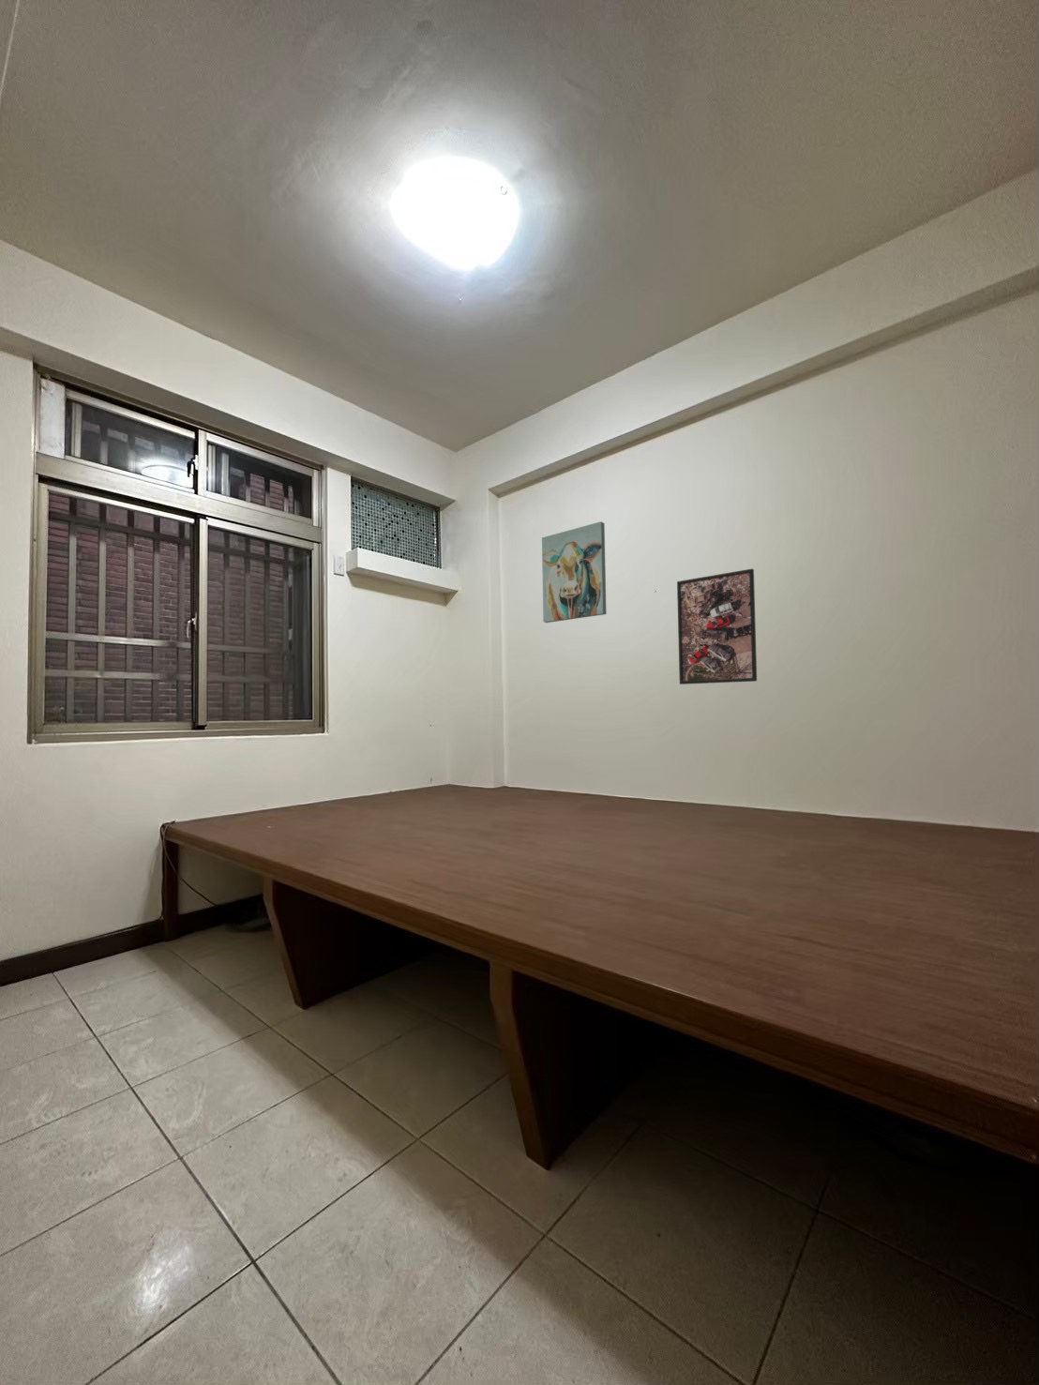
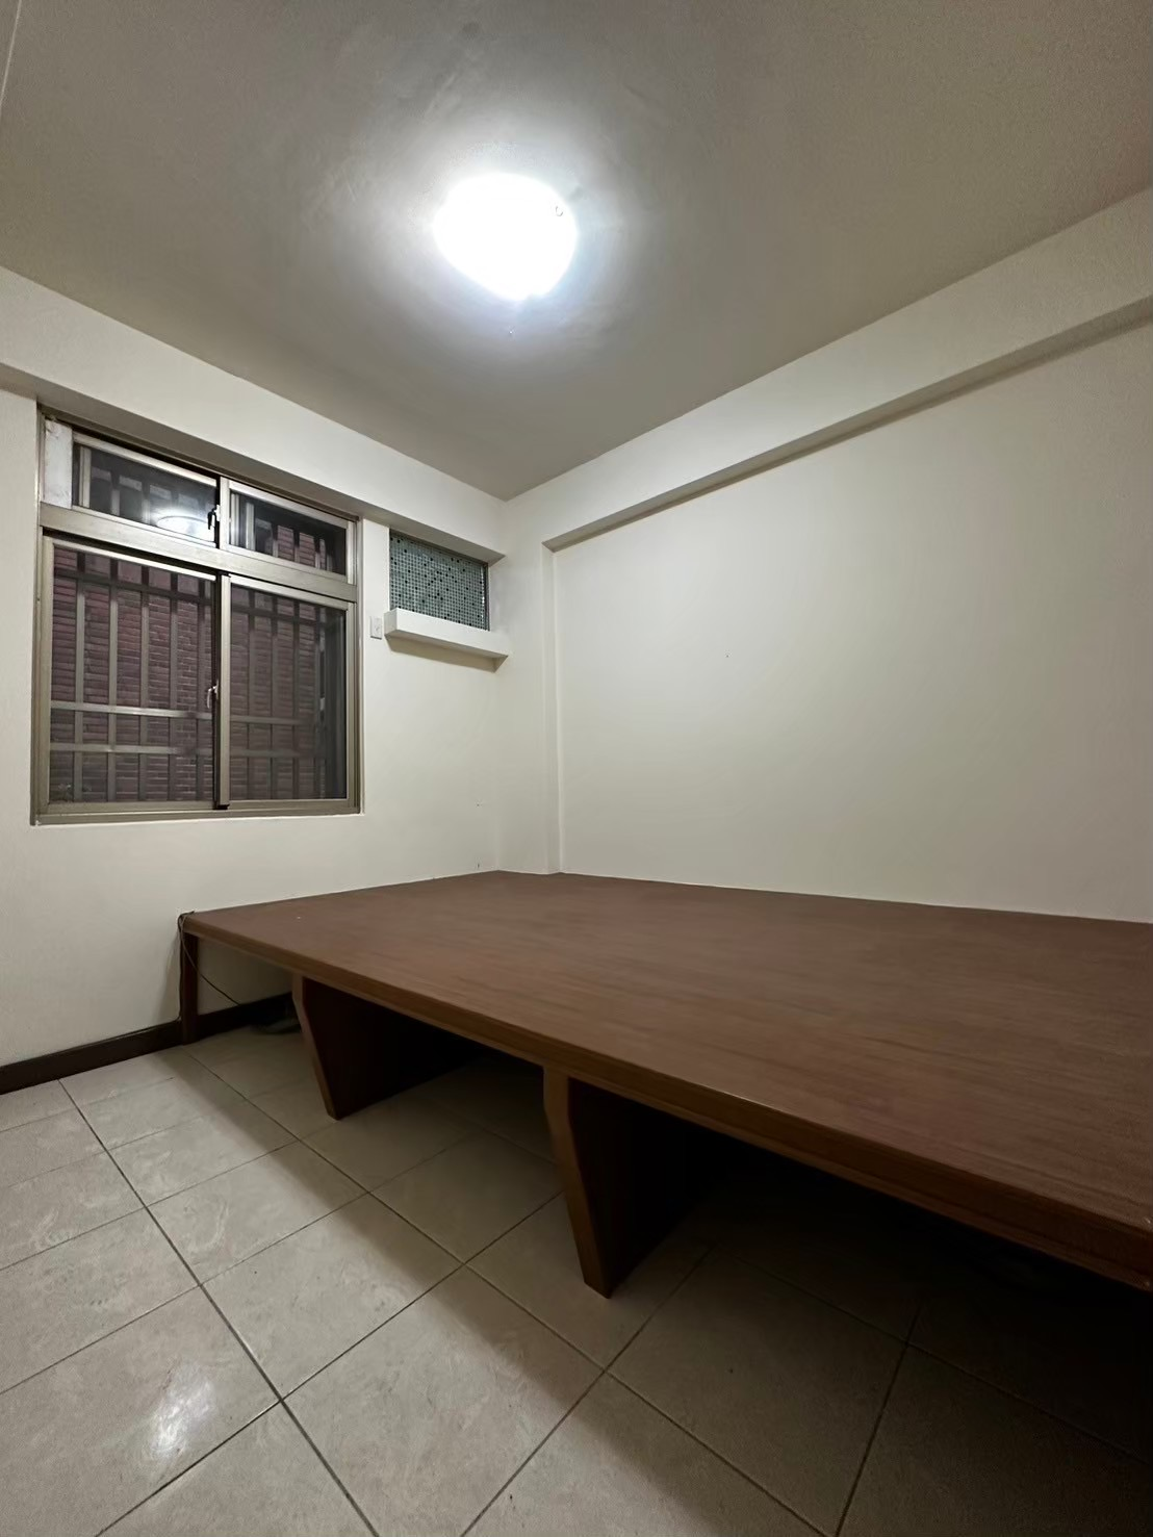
- wall art (572, 574)
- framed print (715, 629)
